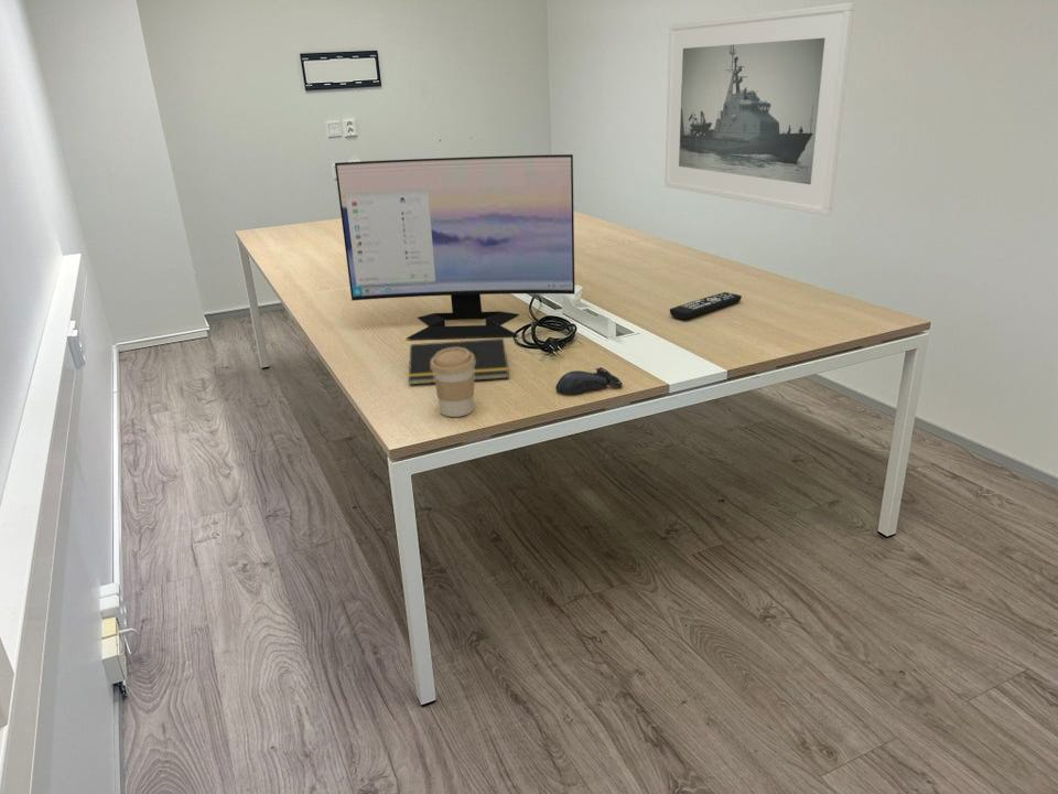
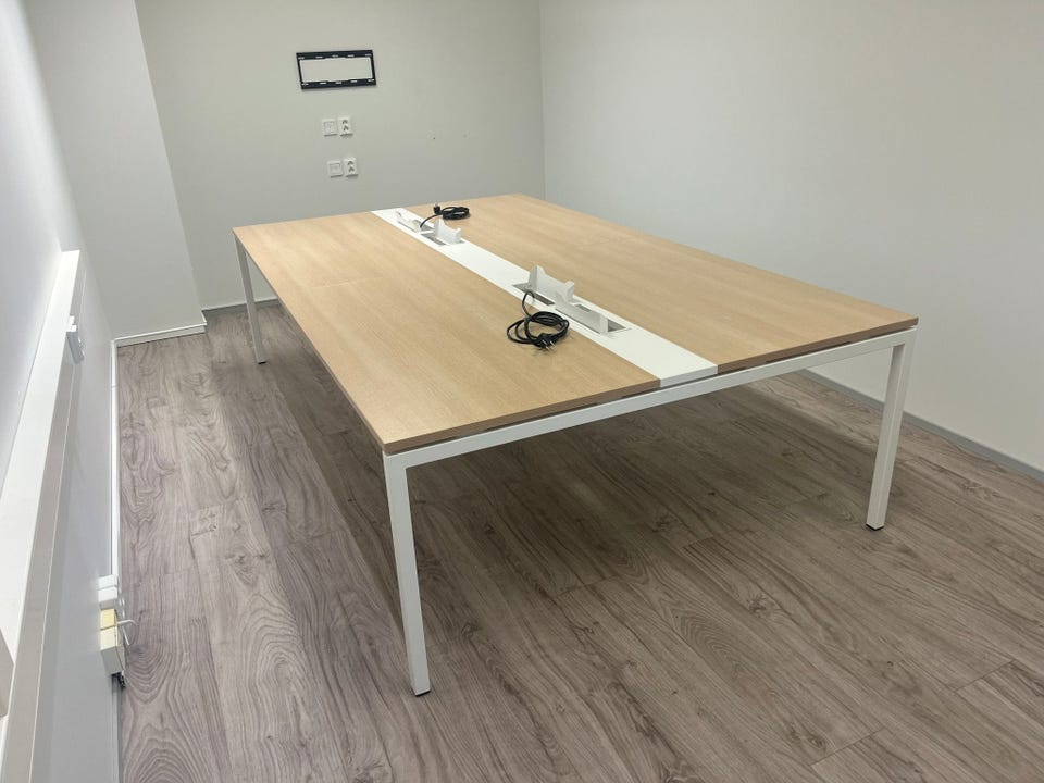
- computer monitor (460, 245)
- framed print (742, 110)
- coffee cup (454, 382)
- computer mouse (585, 377)
- remote control (705, 304)
- notepad (460, 347)
